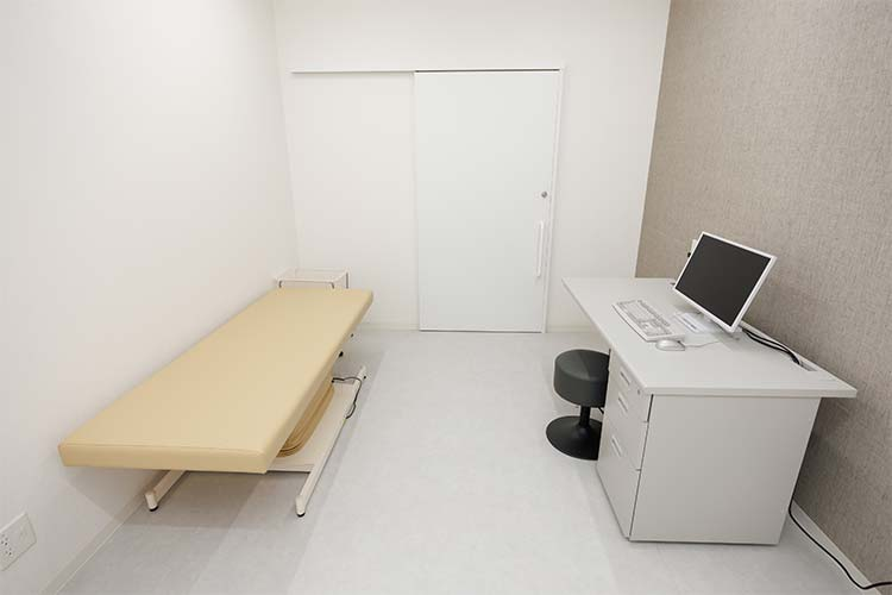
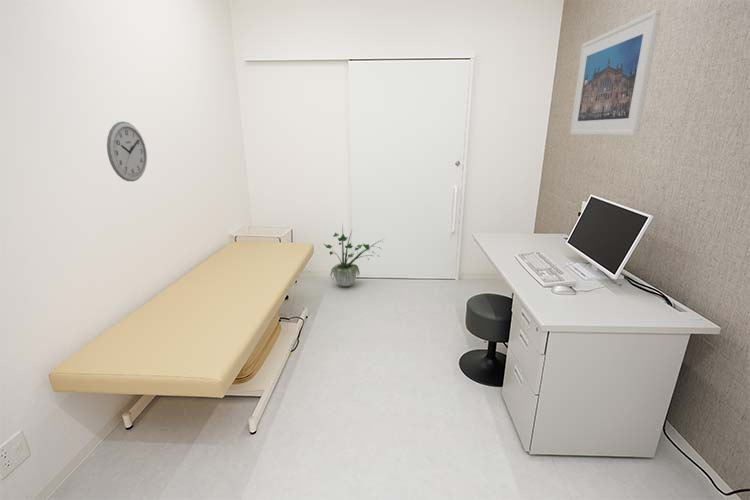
+ wall clock (129, 152)
+ potted plant (353, 254)
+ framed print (606, 84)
